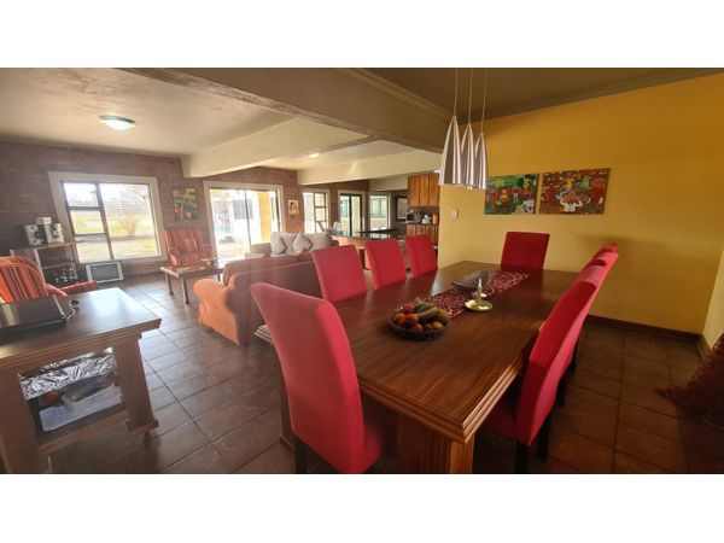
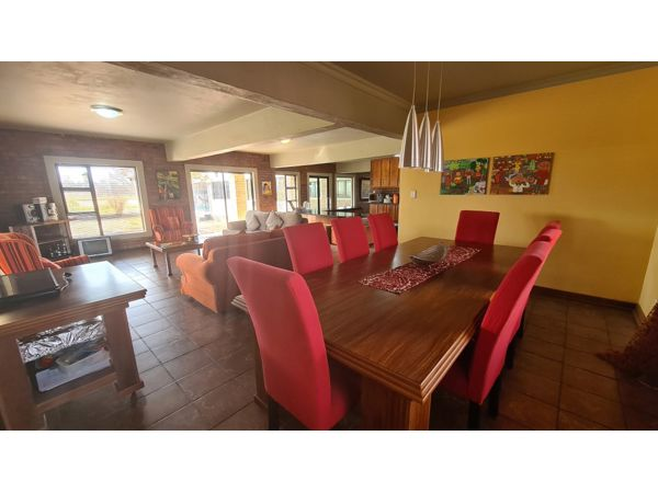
- candle holder (478, 293)
- fruit bowl (418, 316)
